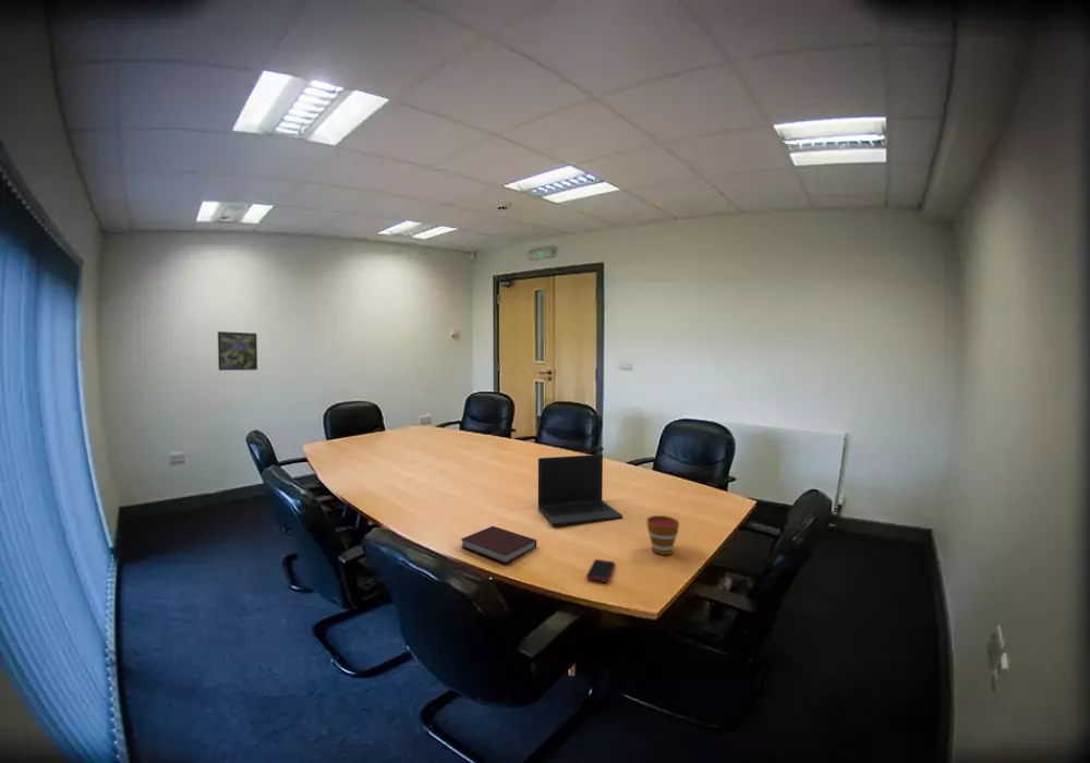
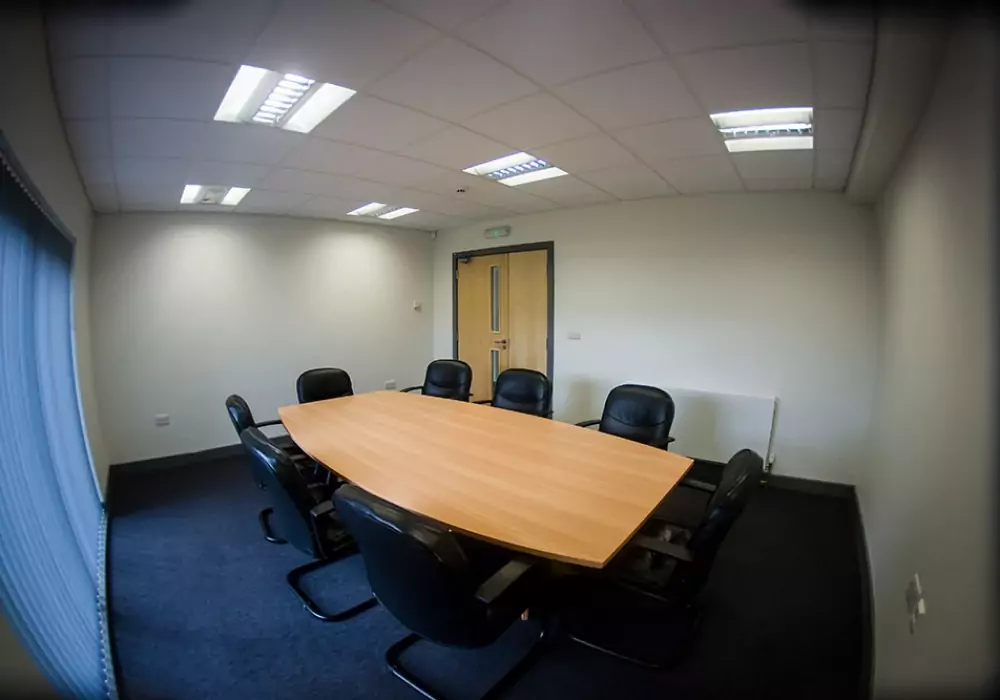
- notebook (498, 543)
- cup (663, 534)
- cell phone (601, 570)
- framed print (238, 351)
- laptop (579, 487)
